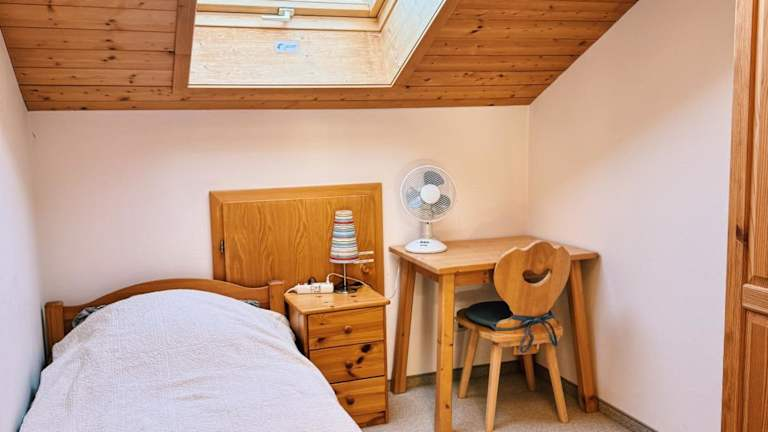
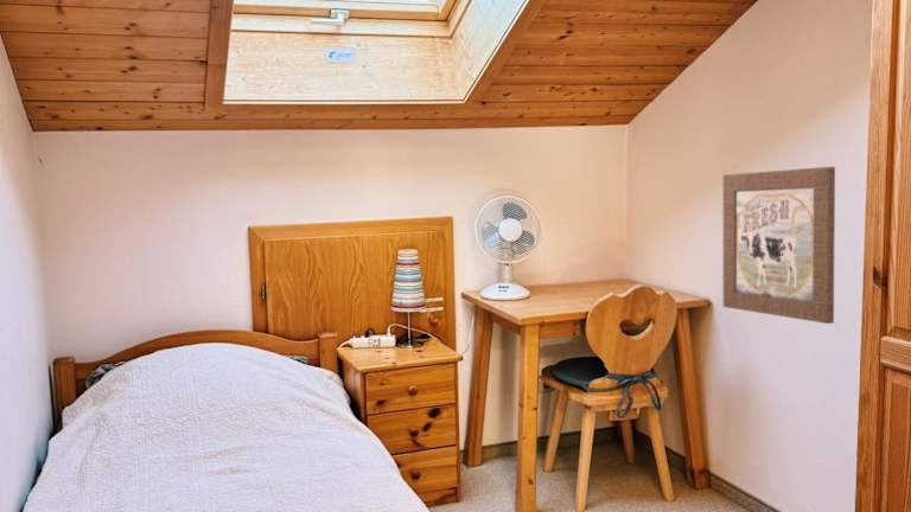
+ wall art (773, 243)
